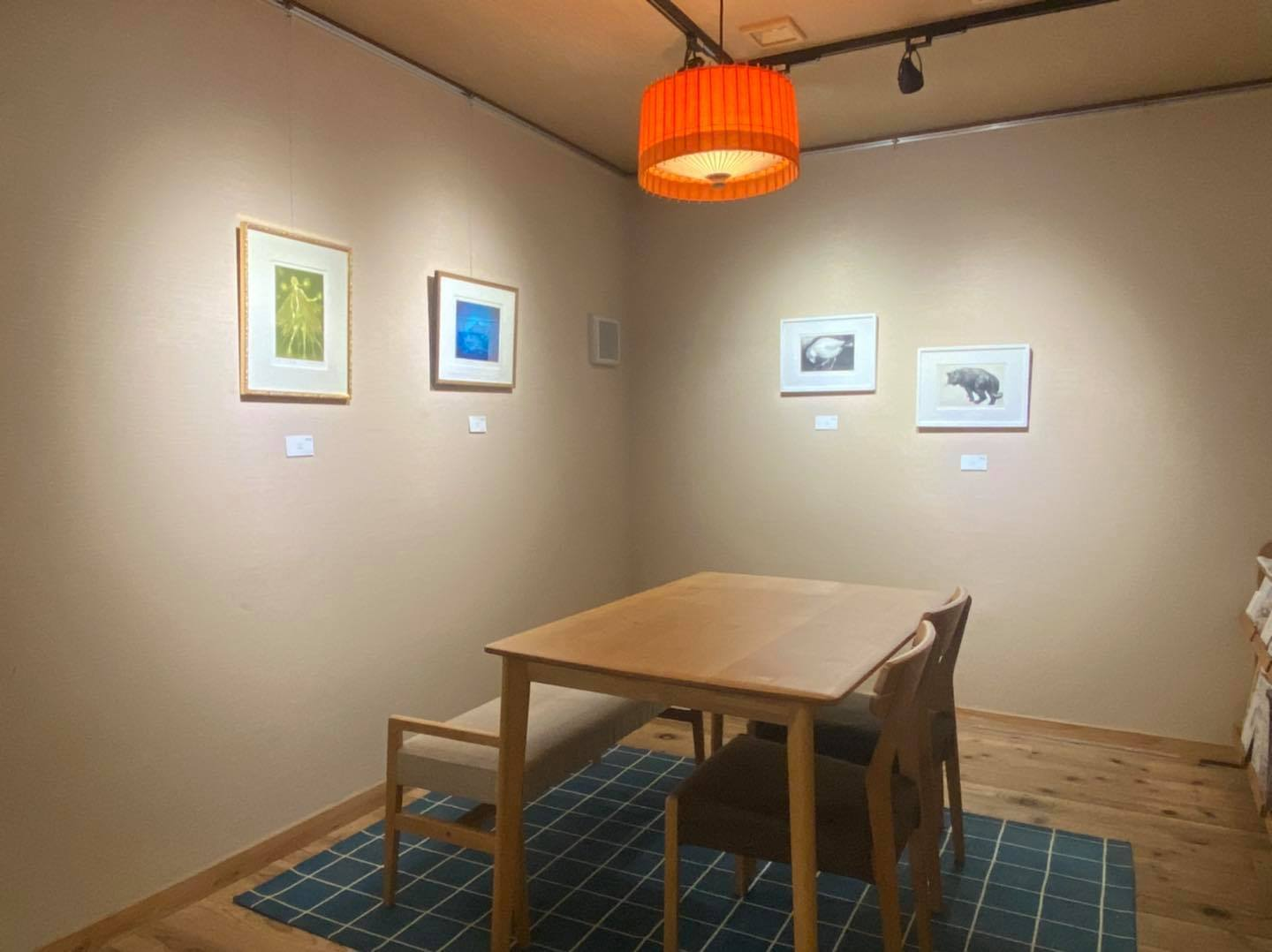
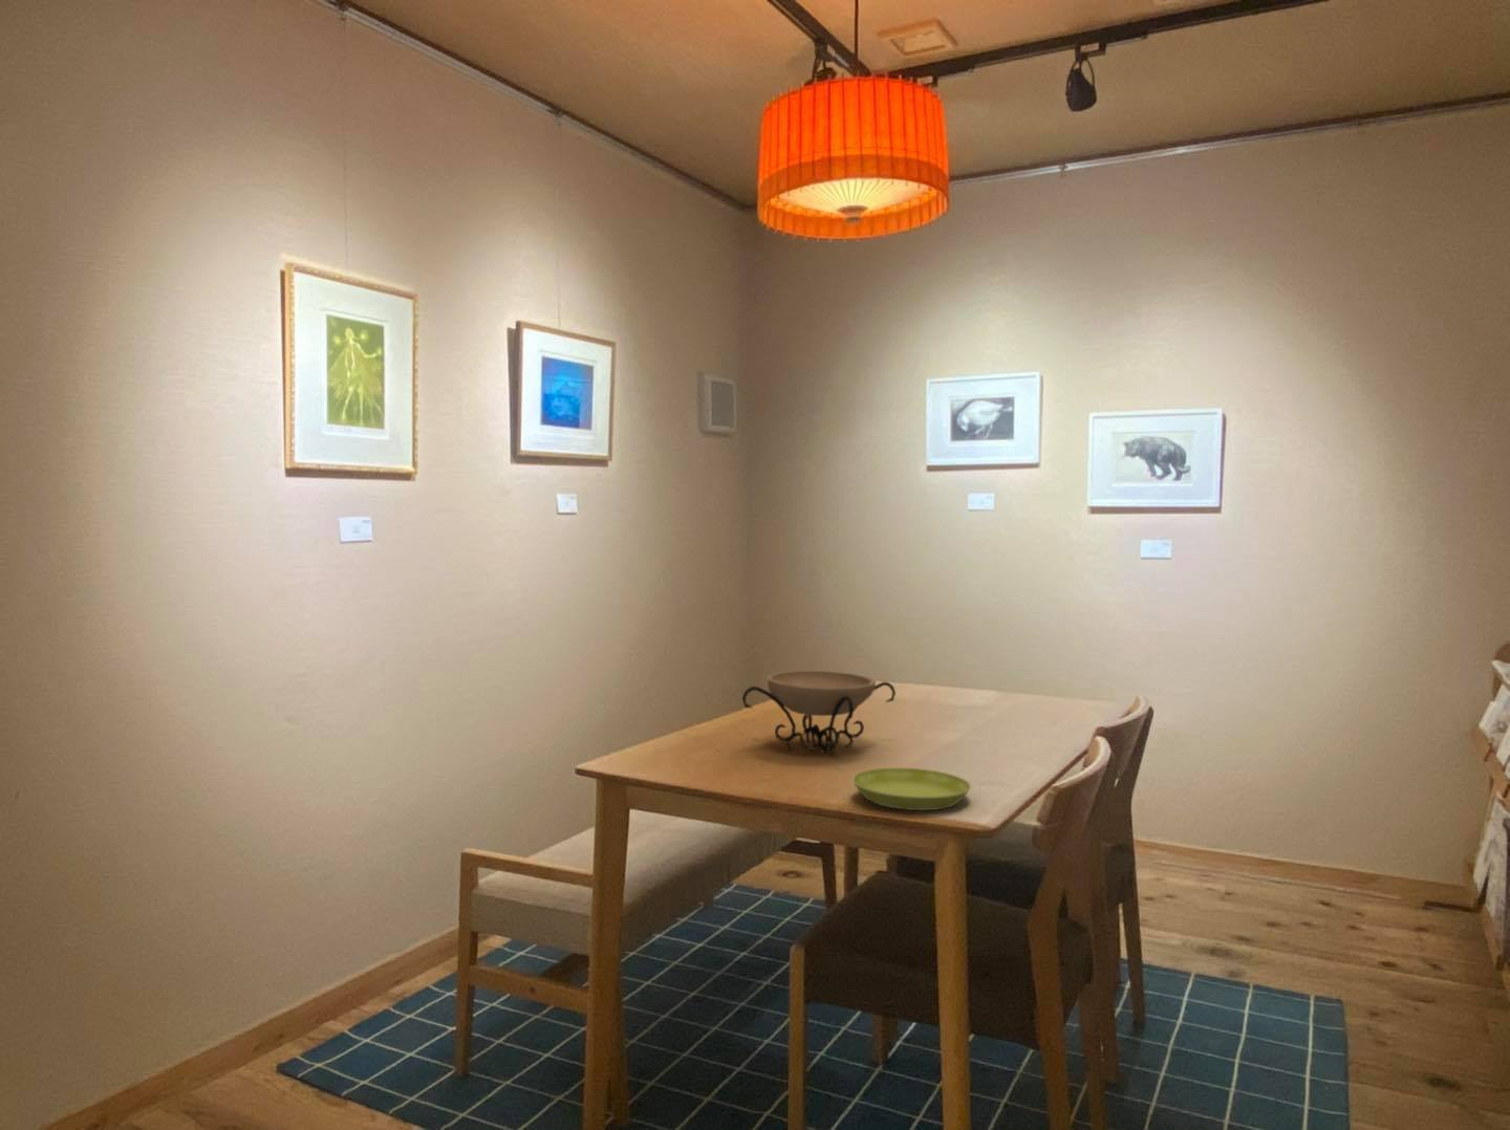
+ decorative bowl (820, 713)
+ saucer (911, 789)
